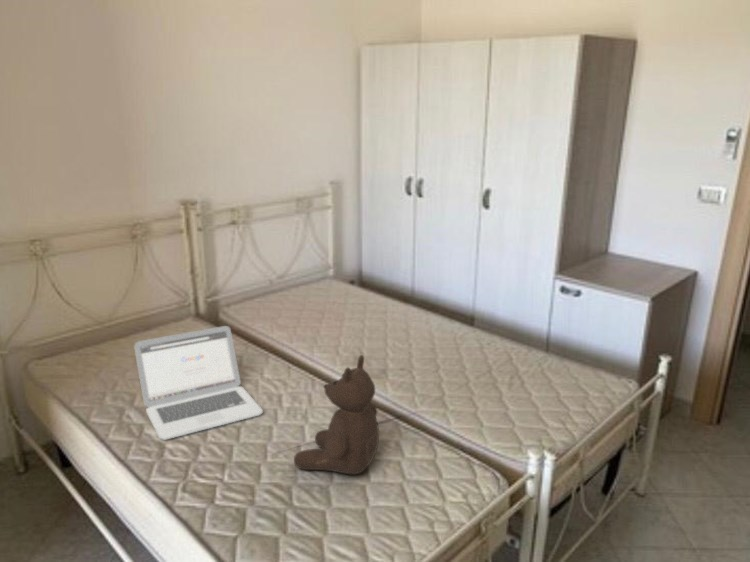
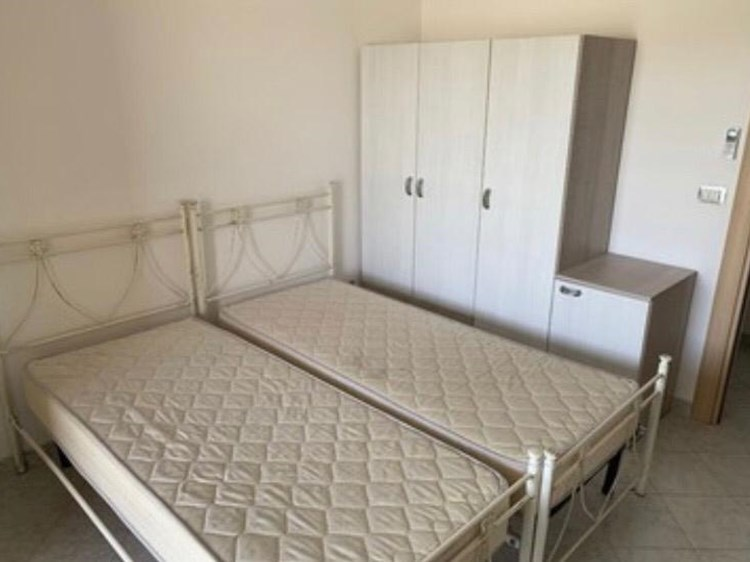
- teddy bear (338, 412)
- laptop (198, 378)
